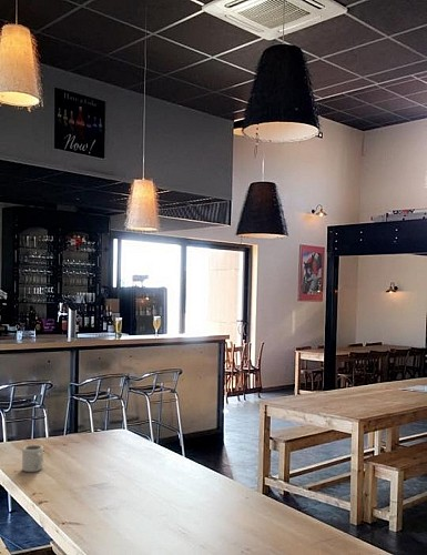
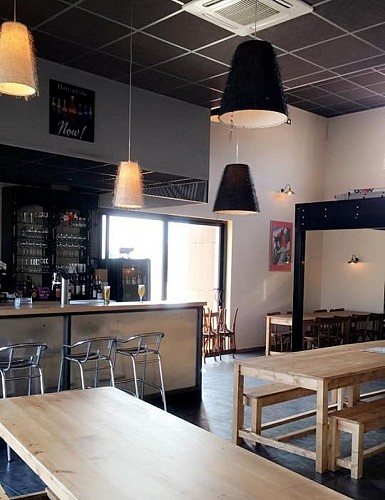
- cup (33, 458)
